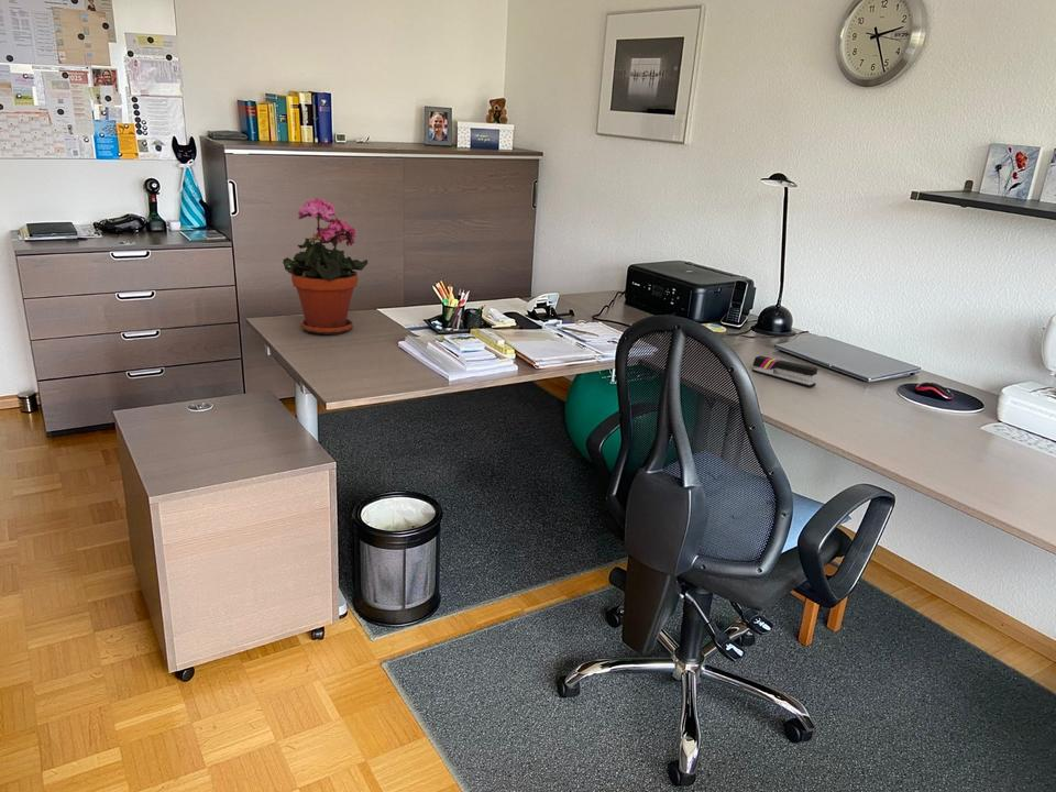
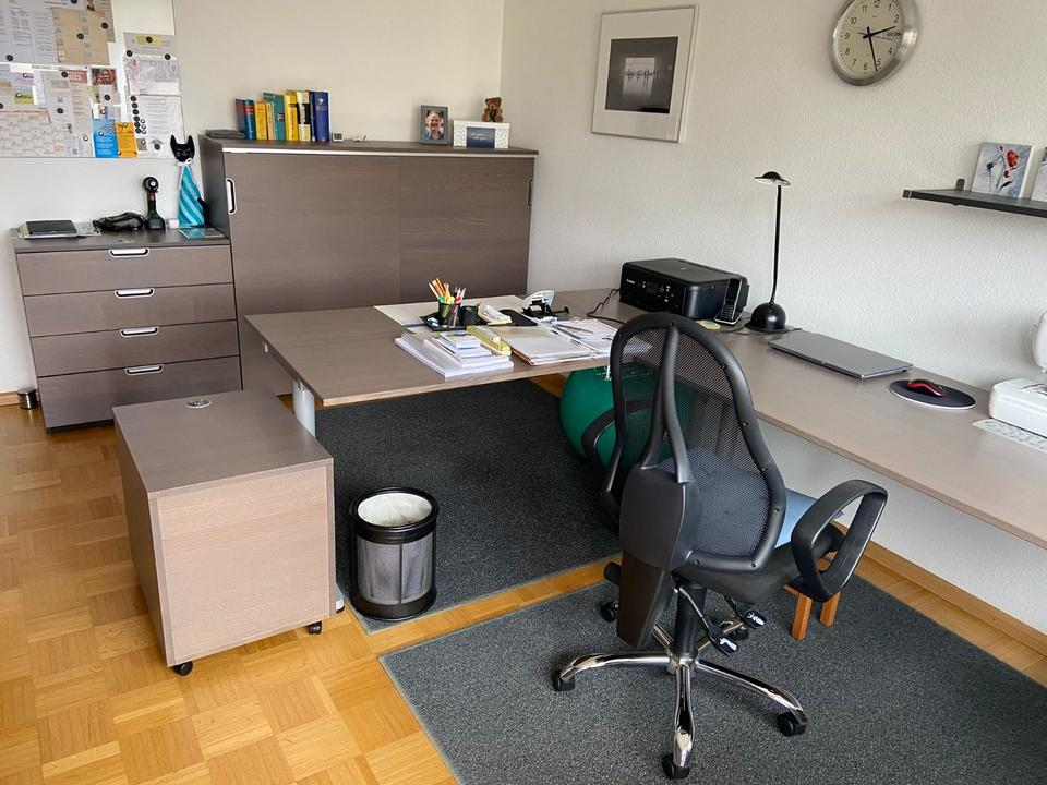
- stapler (783, 369)
- potted plant (324, 265)
